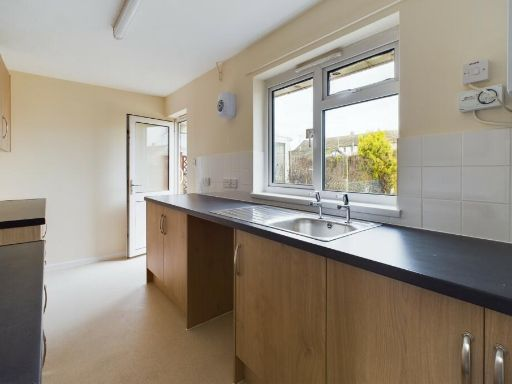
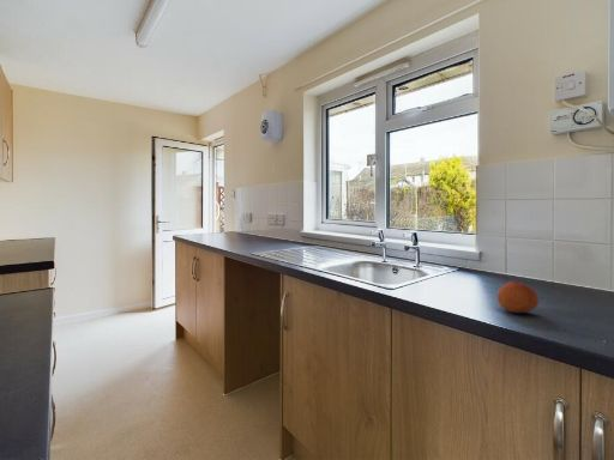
+ fruit (517, 296)
